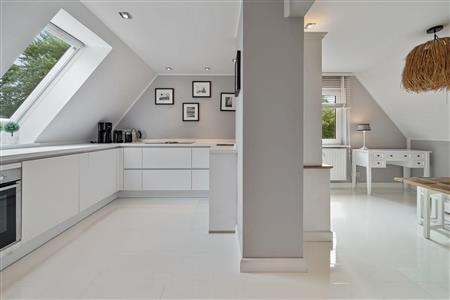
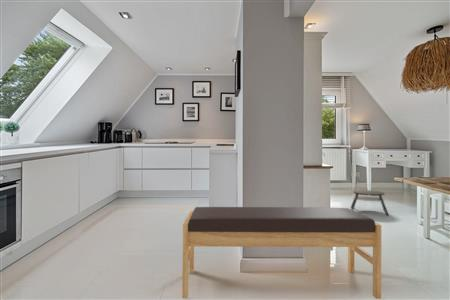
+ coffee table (368, 200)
+ bench (276, 246)
